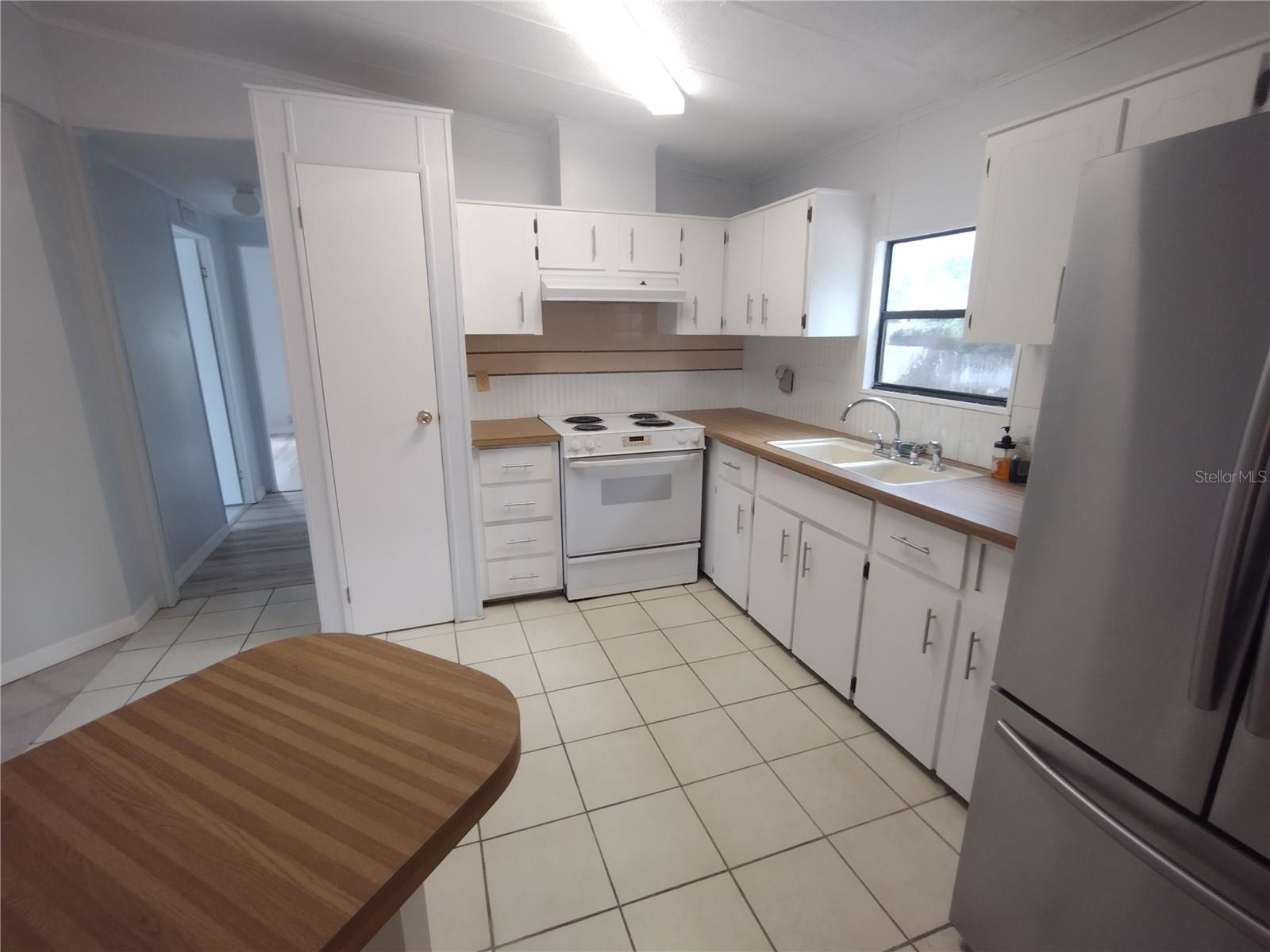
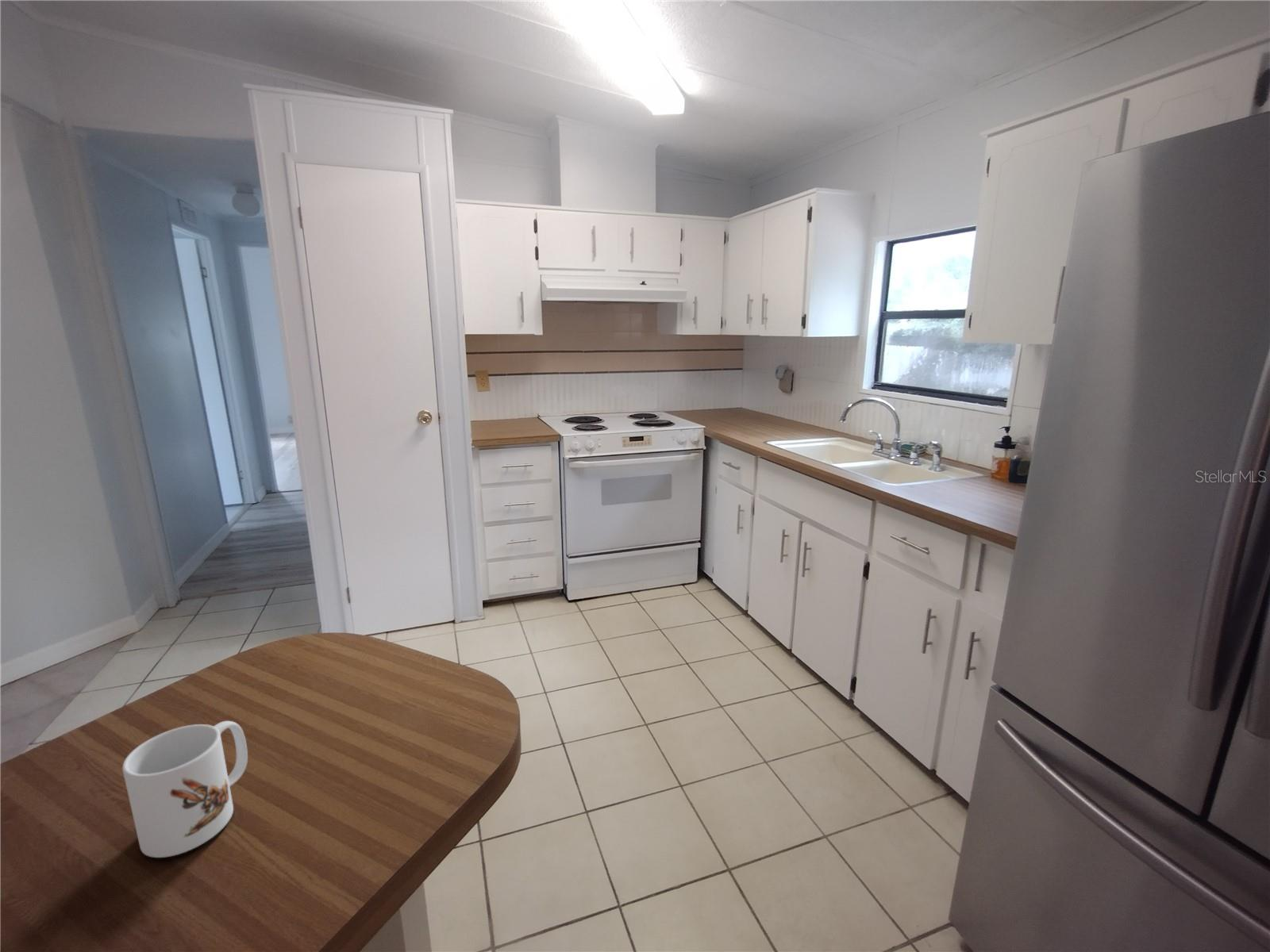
+ mug (196, 776)
